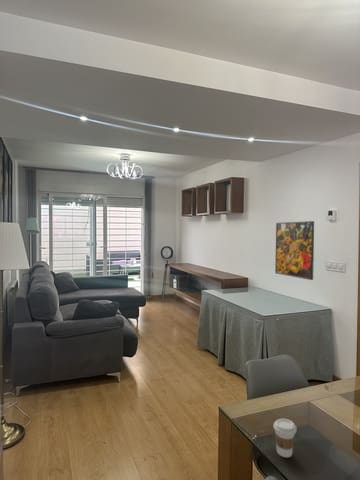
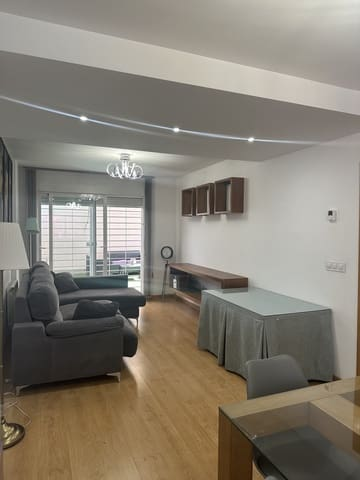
- coffee cup (284, 437)
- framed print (293, 249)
